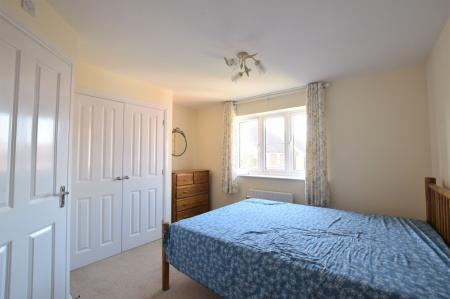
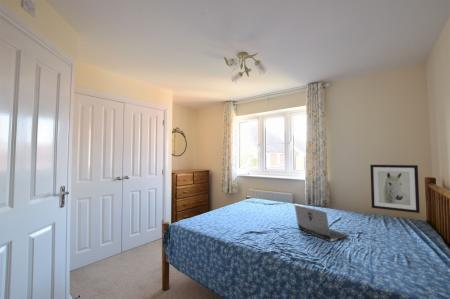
+ wall art (393, 187)
+ laptop computer (320, 219)
